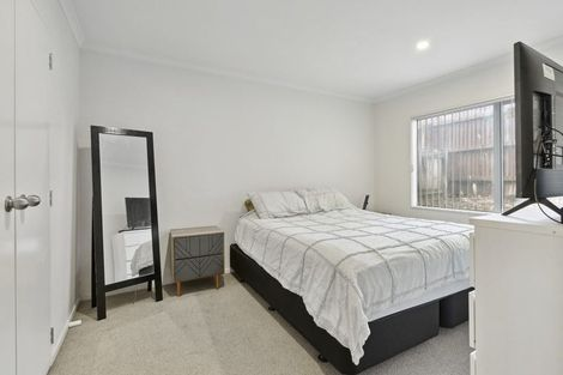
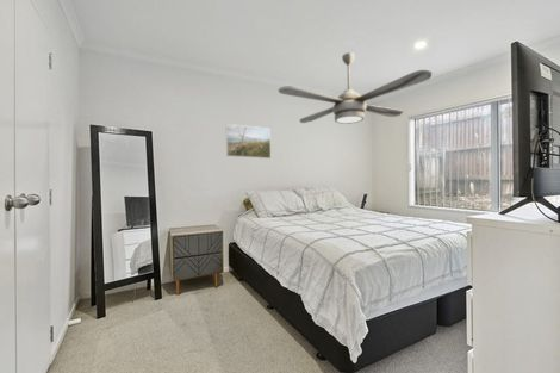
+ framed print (249, 142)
+ ceiling fan (348, 87)
